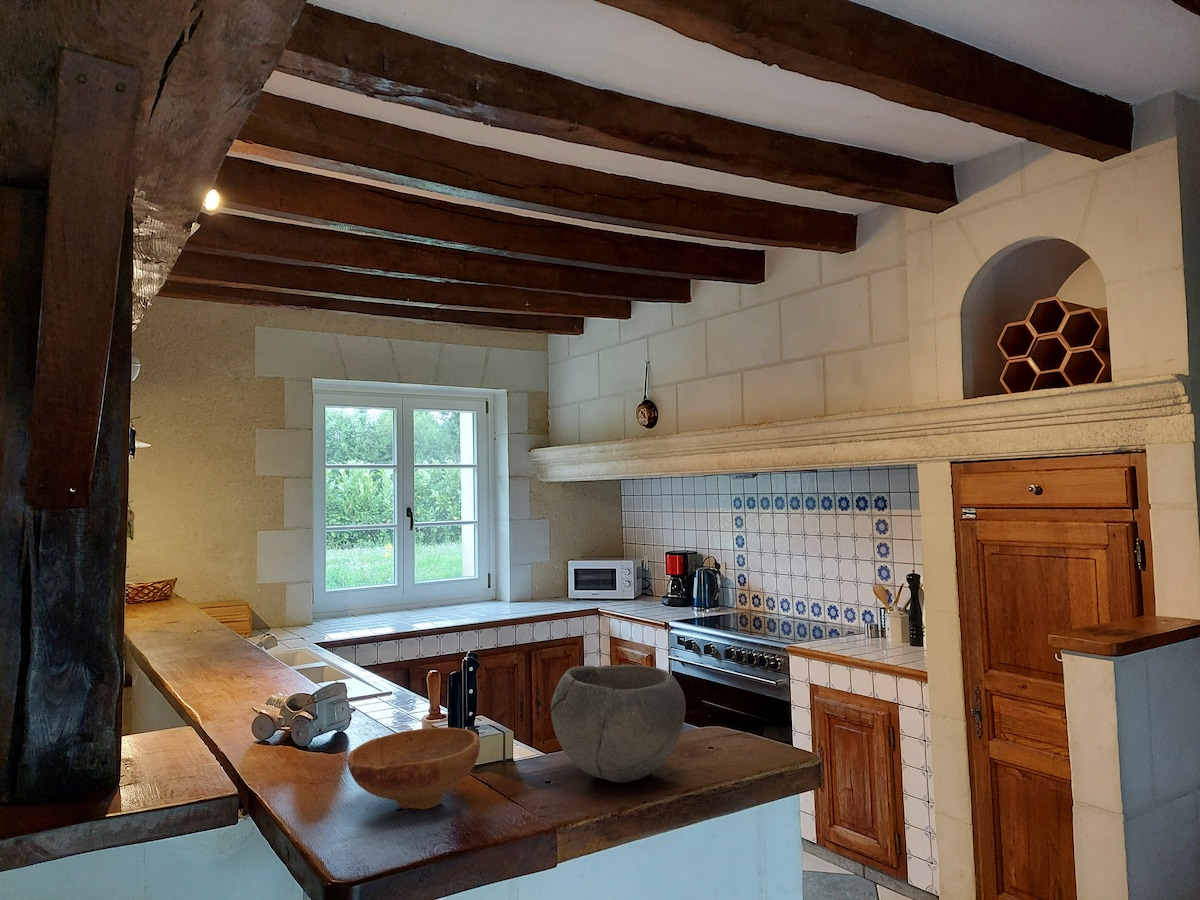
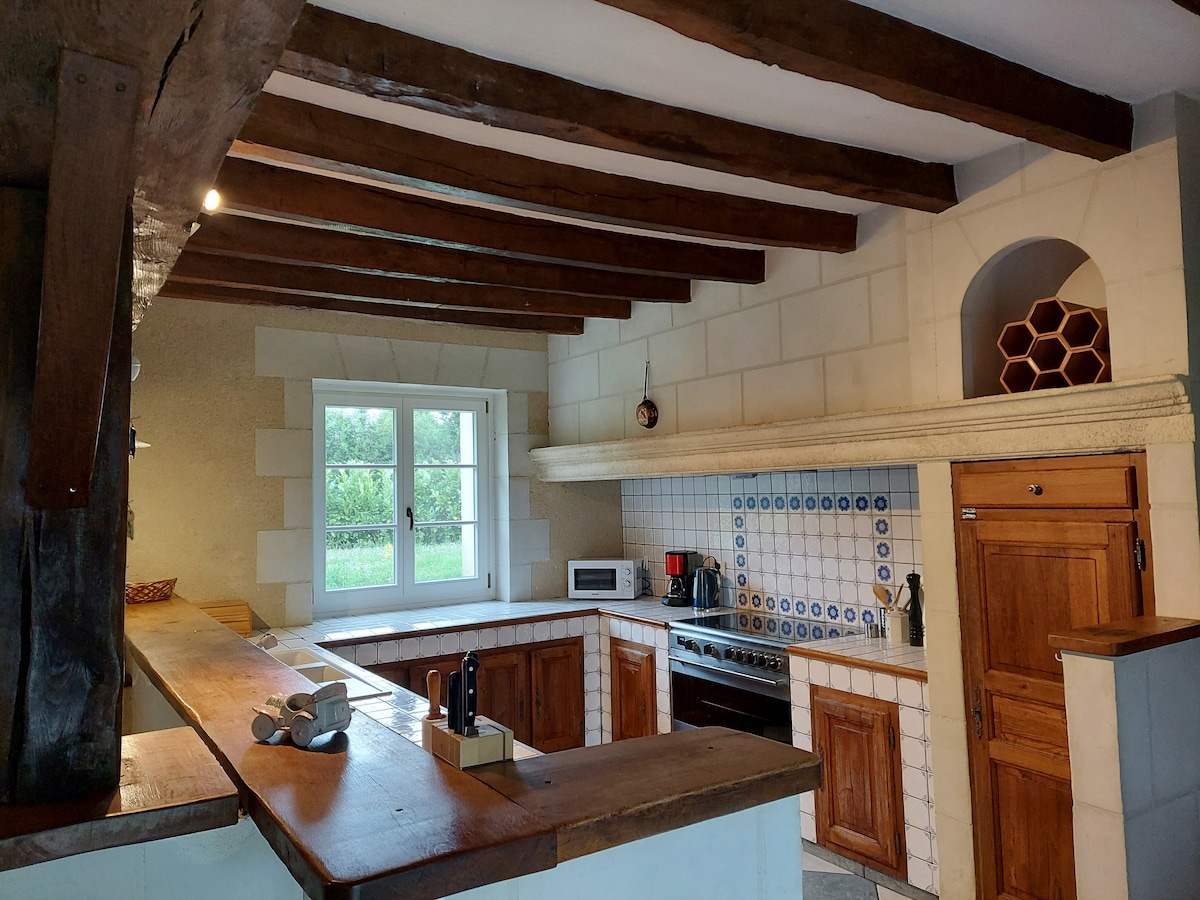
- bowl (415, 771)
- bowl (619, 722)
